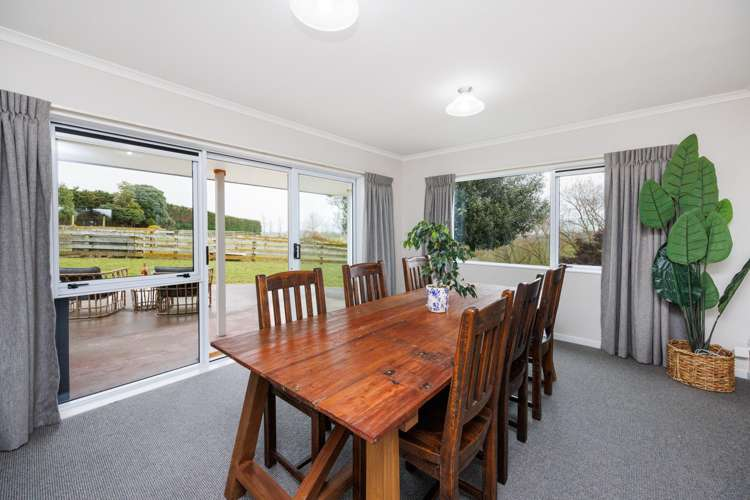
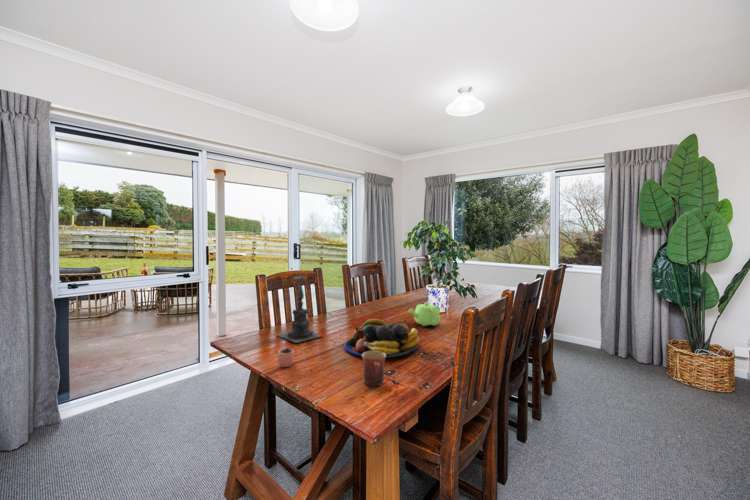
+ candle holder (299, 301)
+ mug (374, 370)
+ fruit bowl (380, 332)
+ cocoa (285, 350)
+ teapot (424, 313)
